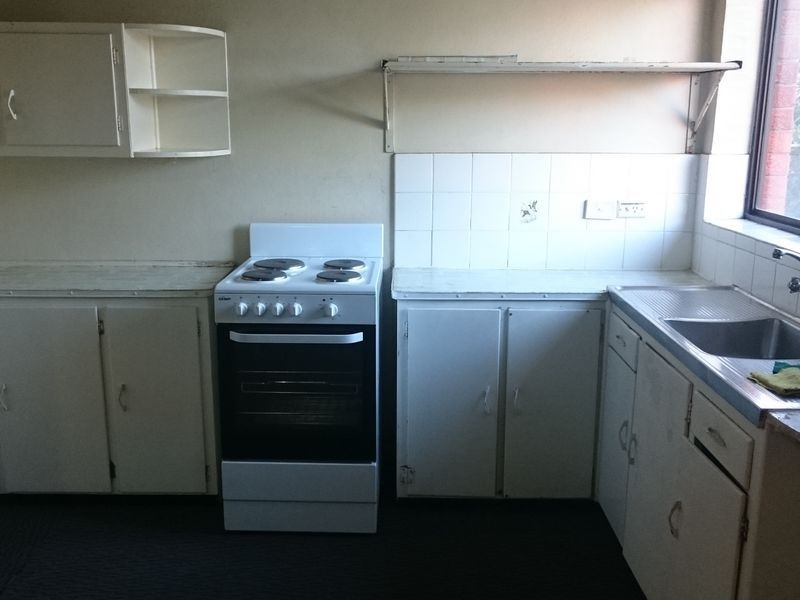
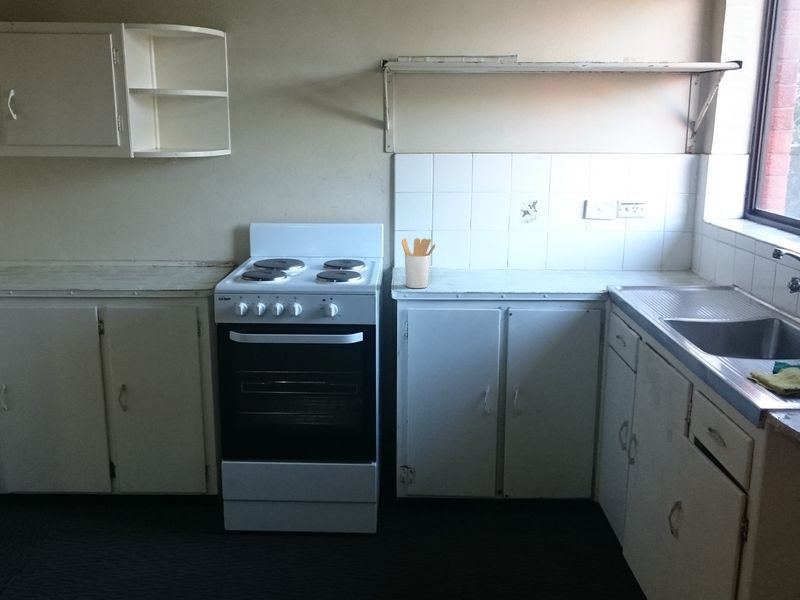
+ utensil holder (418, 261)
